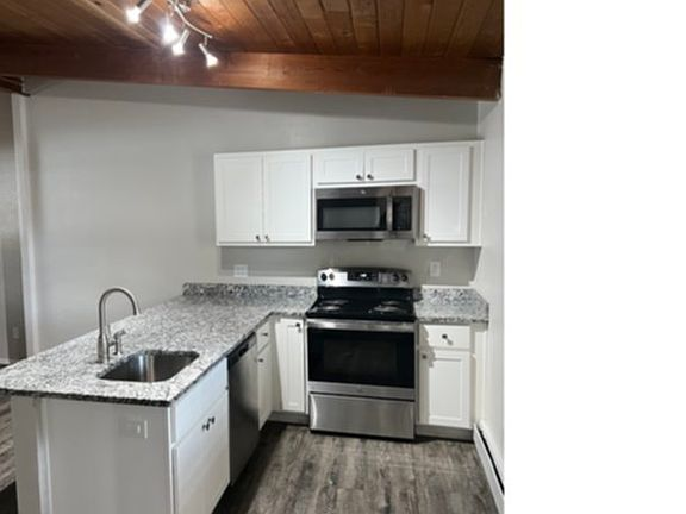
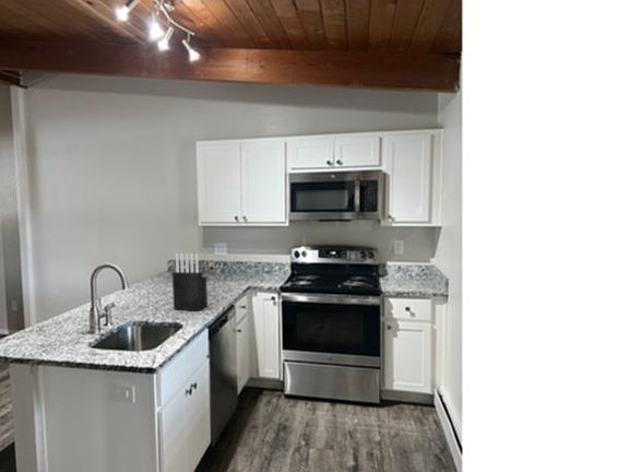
+ knife block (190, 280)
